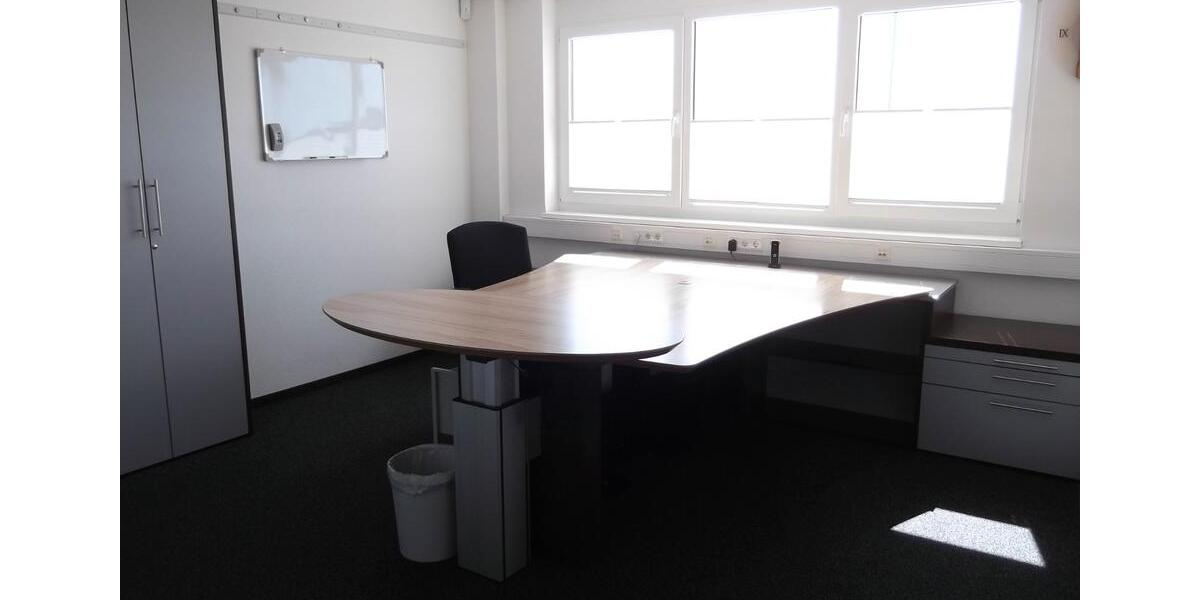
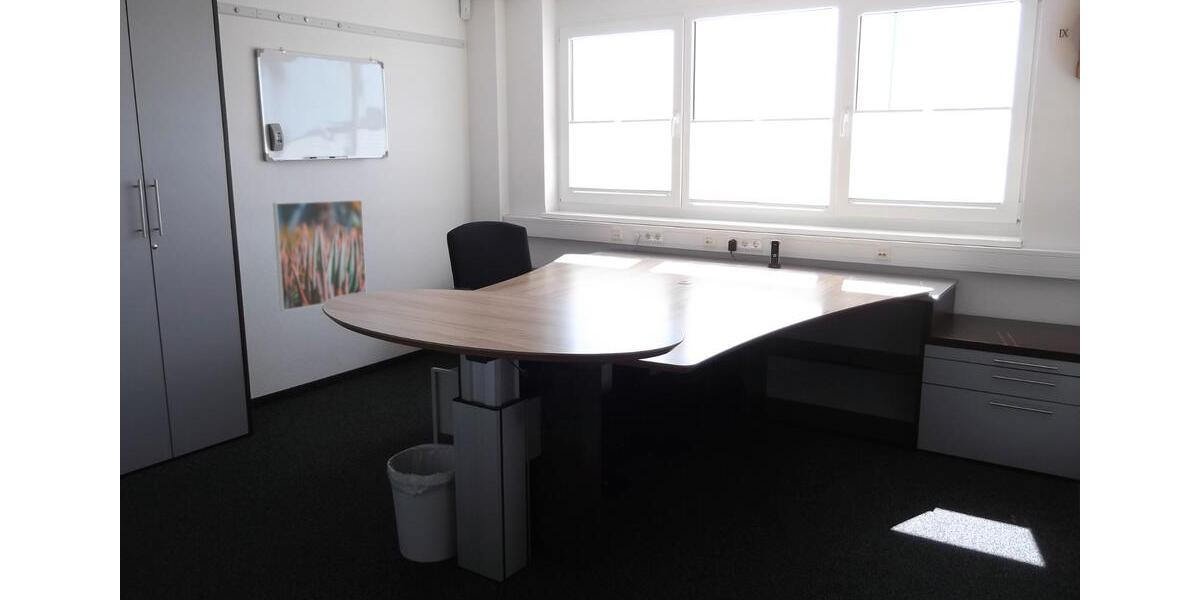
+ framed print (322, 252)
